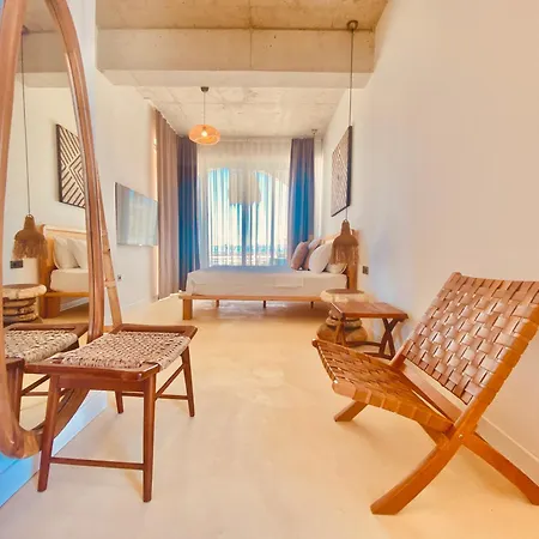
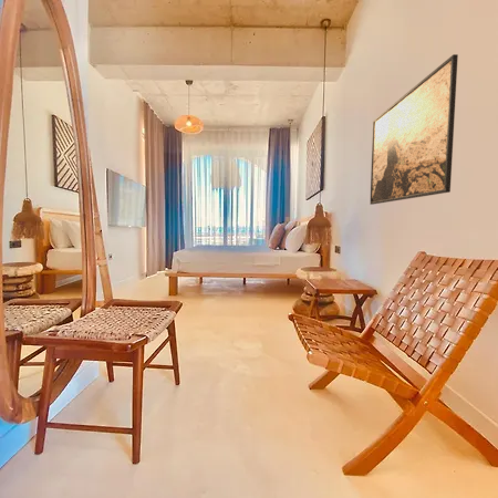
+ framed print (402, 148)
